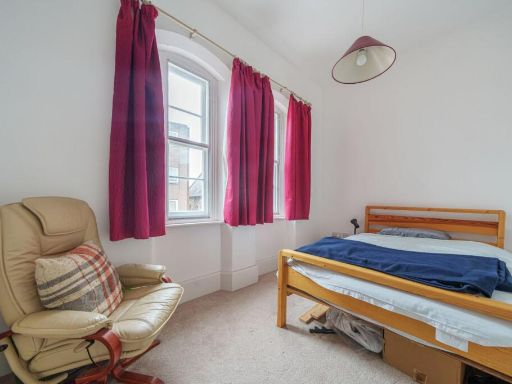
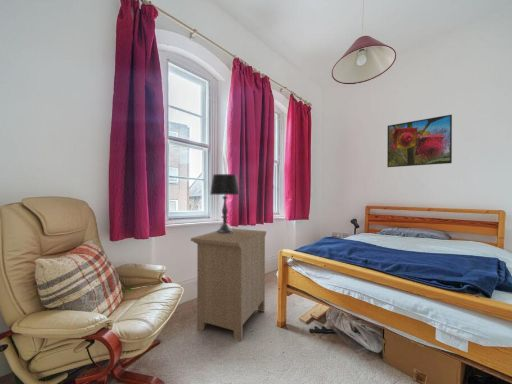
+ table lamp (224, 203)
+ nightstand (231, 276)
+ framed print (417, 143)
